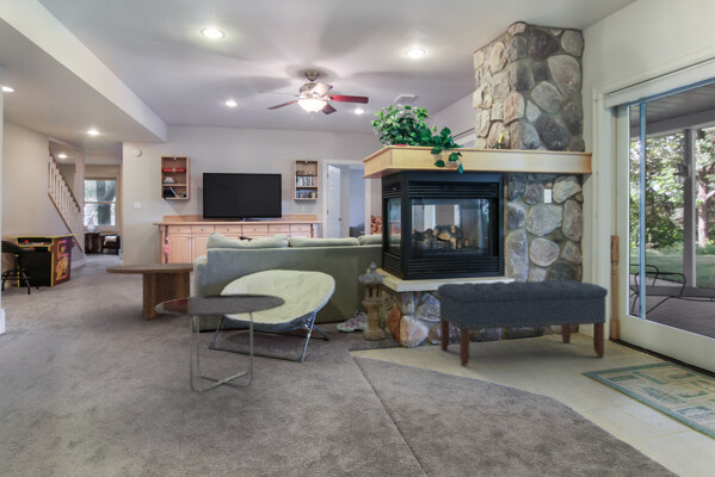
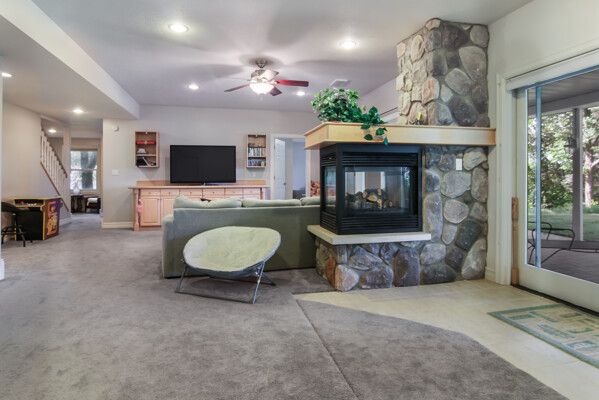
- lantern (372, 299)
- bench (519, 317)
- side table (198, 342)
- coffee table (160, 290)
- sneaker (355, 317)
